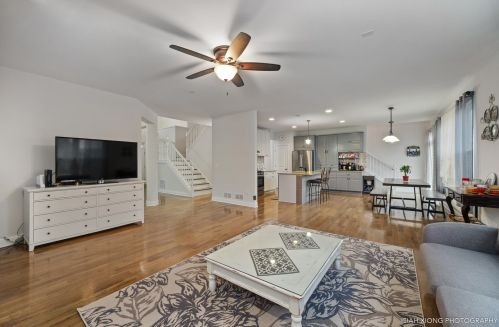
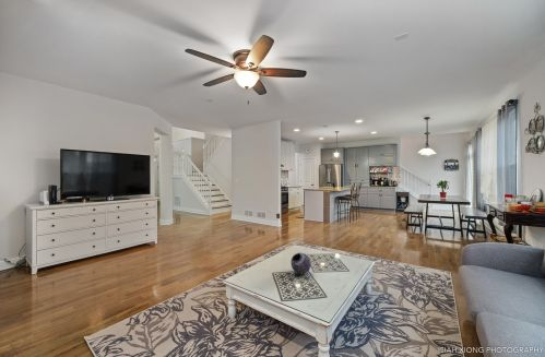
+ decorative ball (300, 262)
